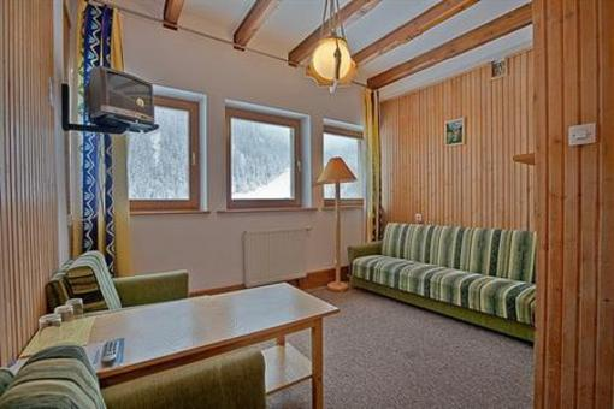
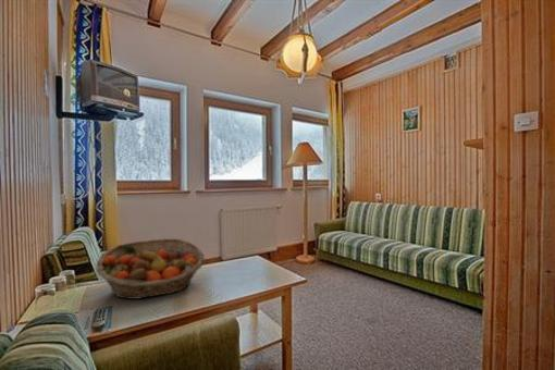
+ fruit basket (153, 266)
